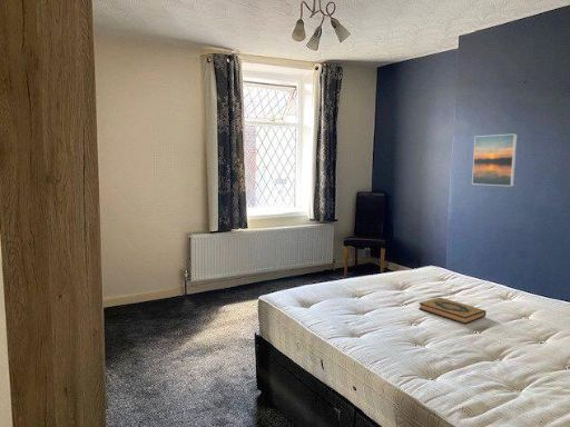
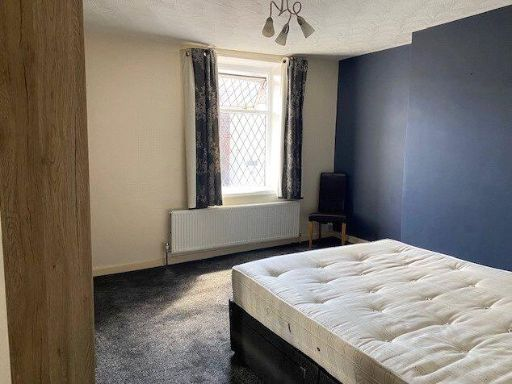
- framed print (493, 160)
- hardback book (451, 309)
